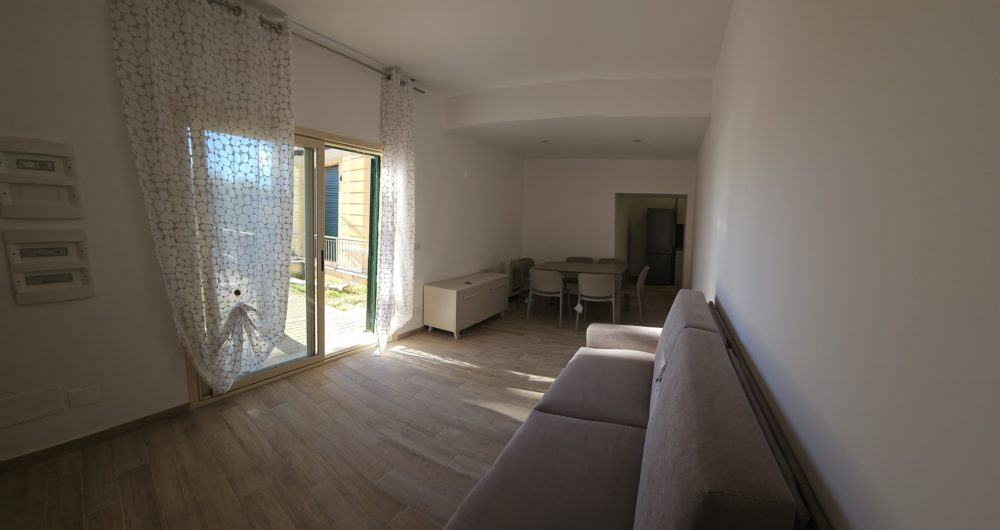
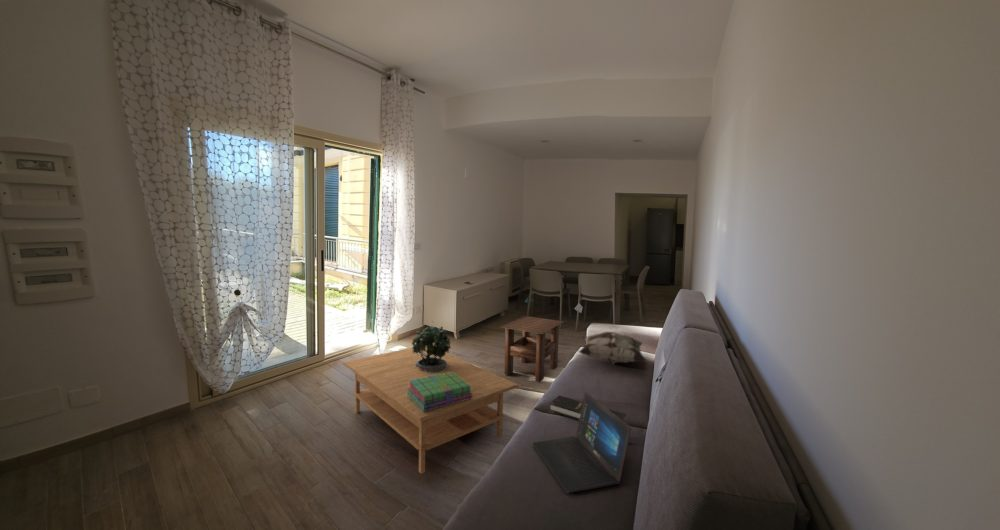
+ decorative pillow (611, 346)
+ potted plant (431, 344)
+ stack of books (439, 390)
+ side table (532, 347)
+ hardback book (571, 407)
+ laptop (577, 436)
+ coffee table (417, 405)
